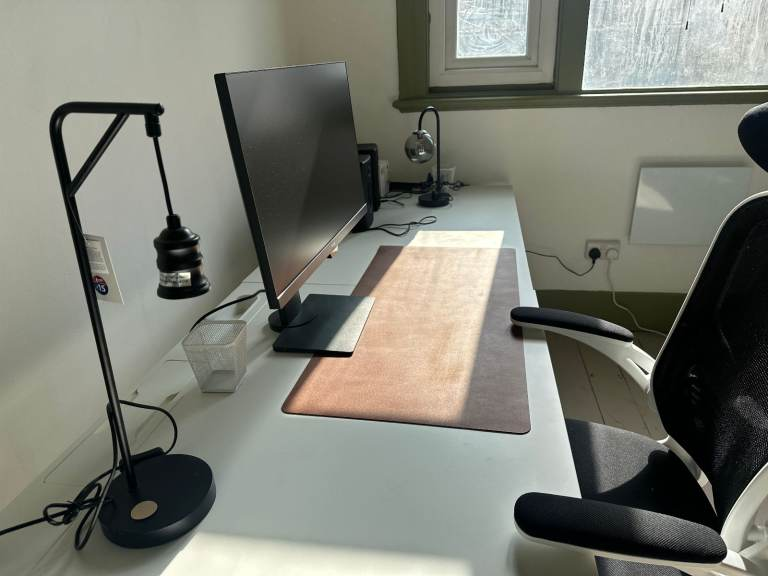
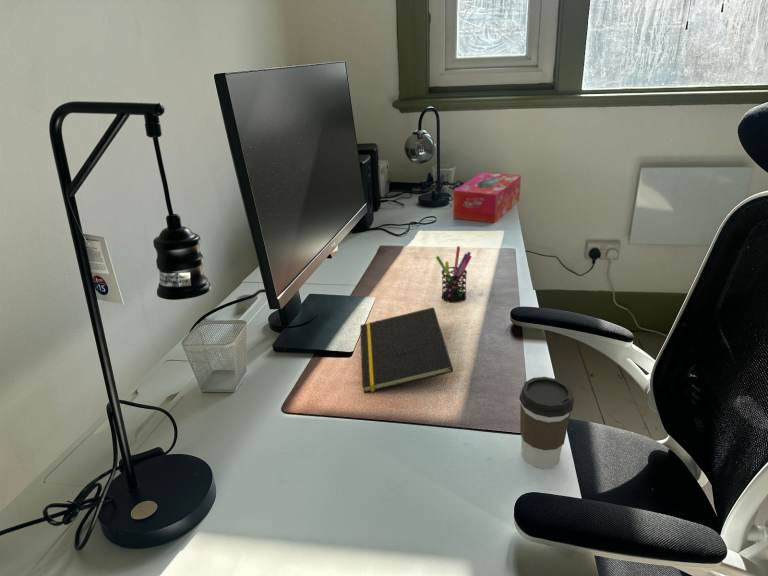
+ notepad (402, 346)
+ coffee cup (543, 424)
+ pen holder (452, 273)
+ tissue box (488, 195)
